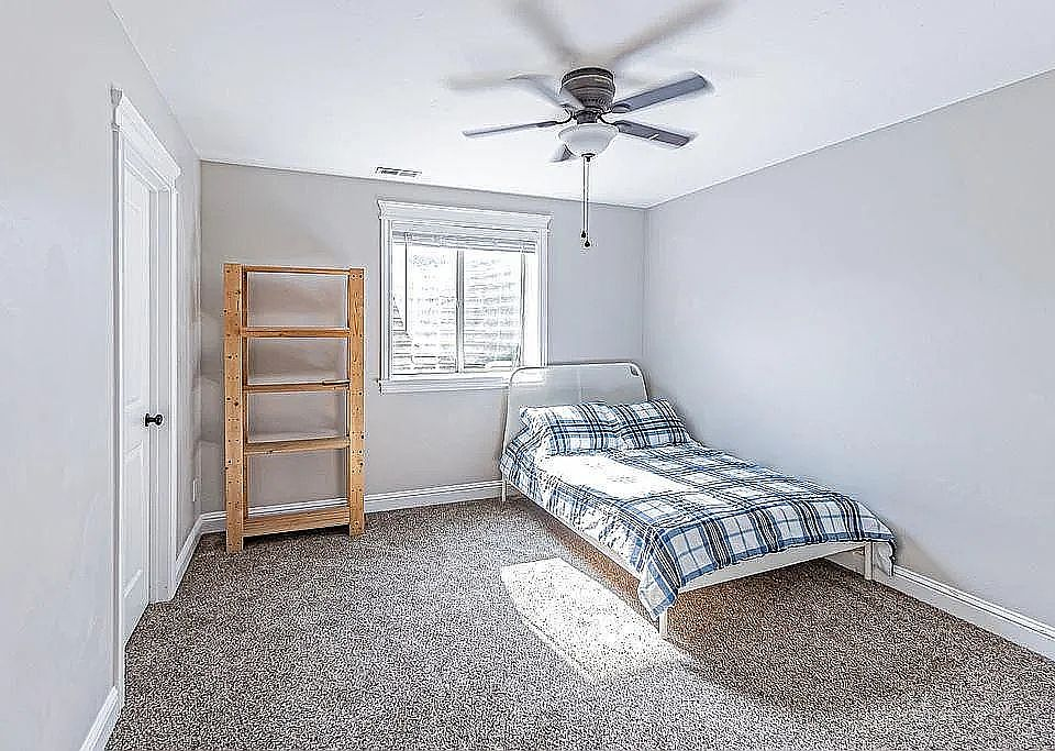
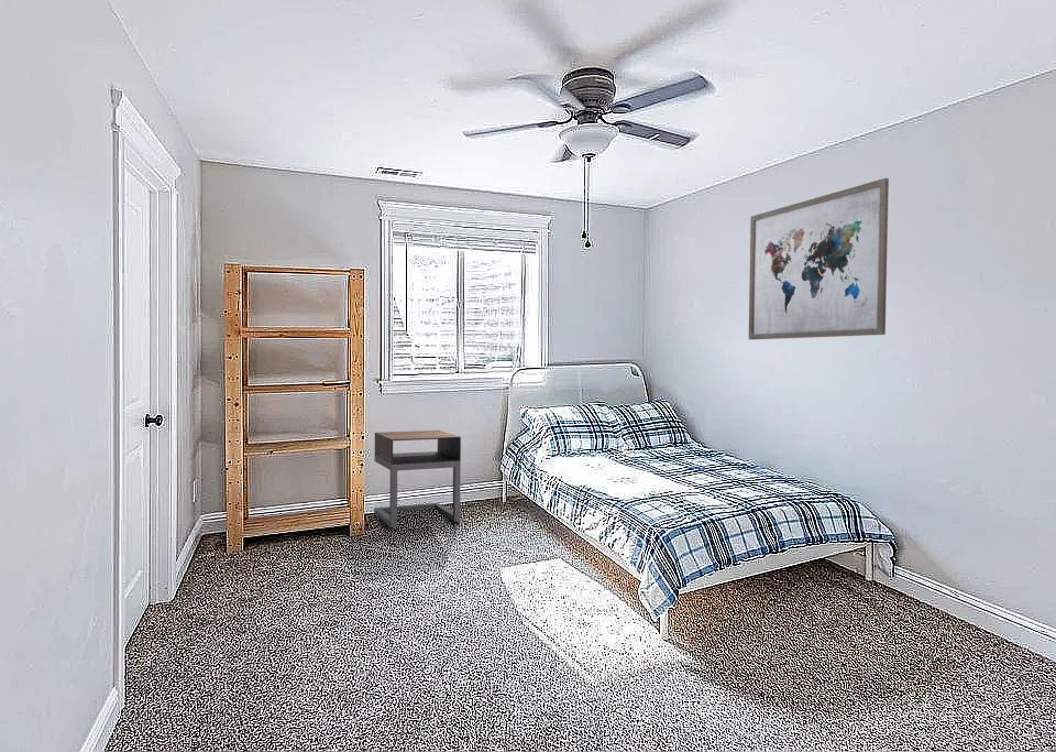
+ wall art (810, 269)
+ nightstand (415, 469)
